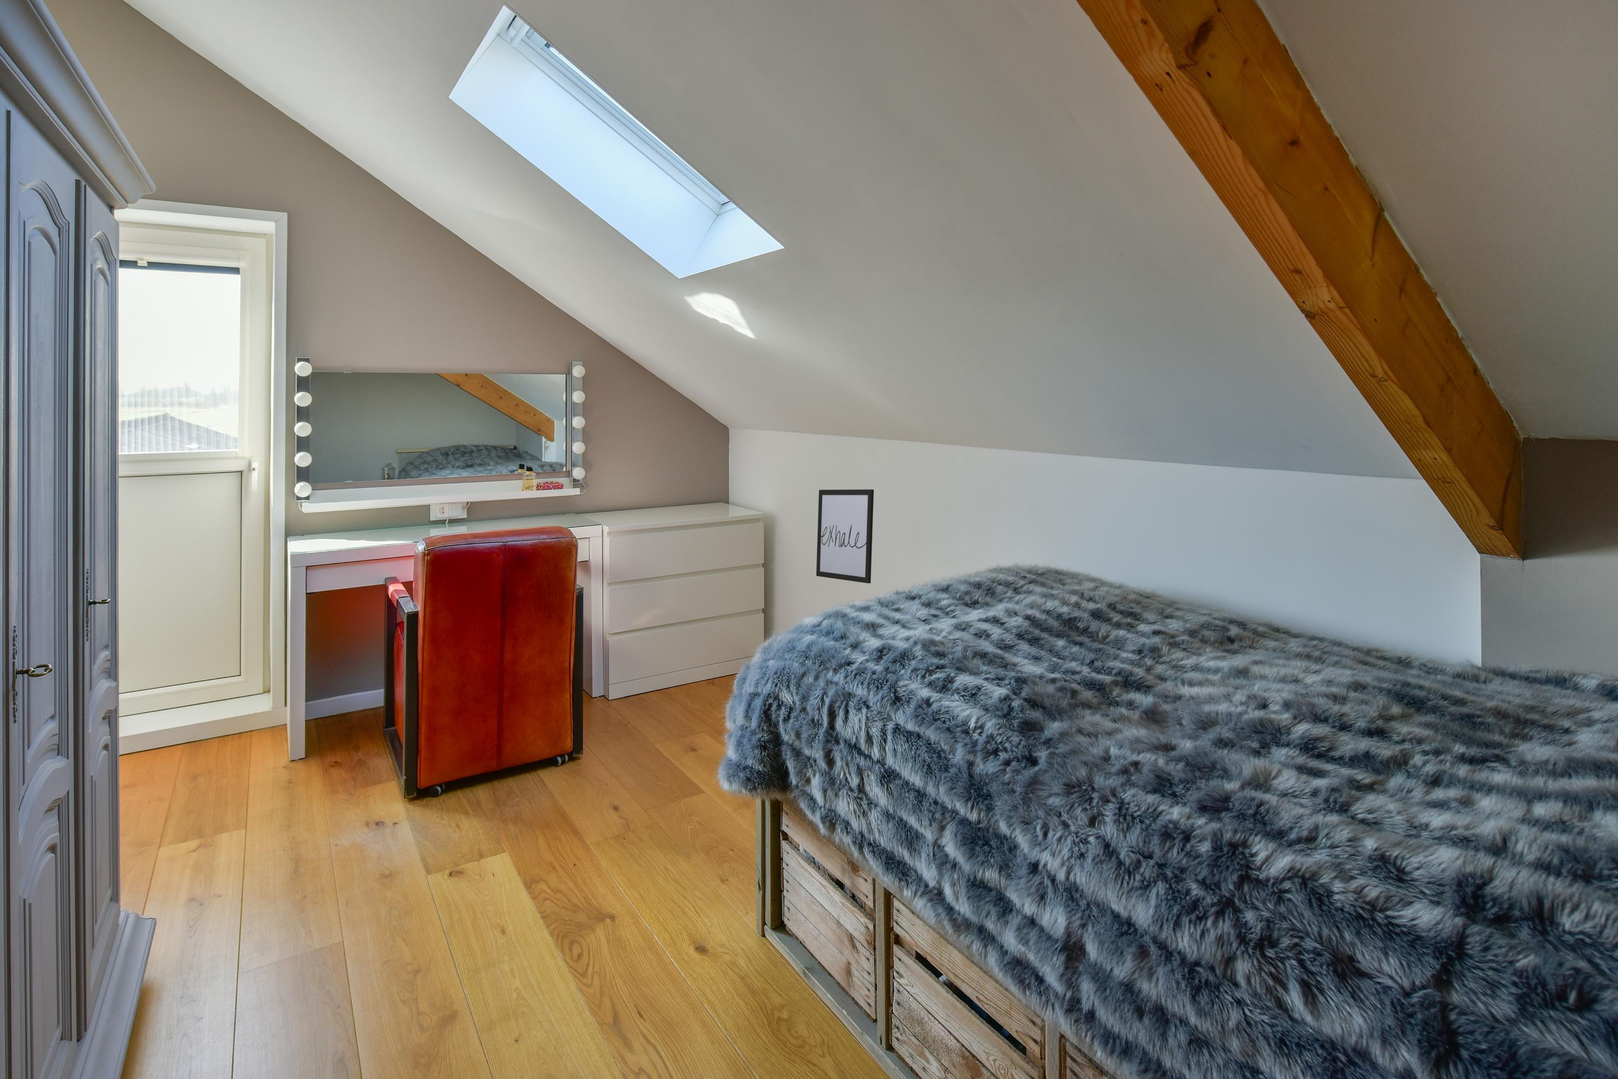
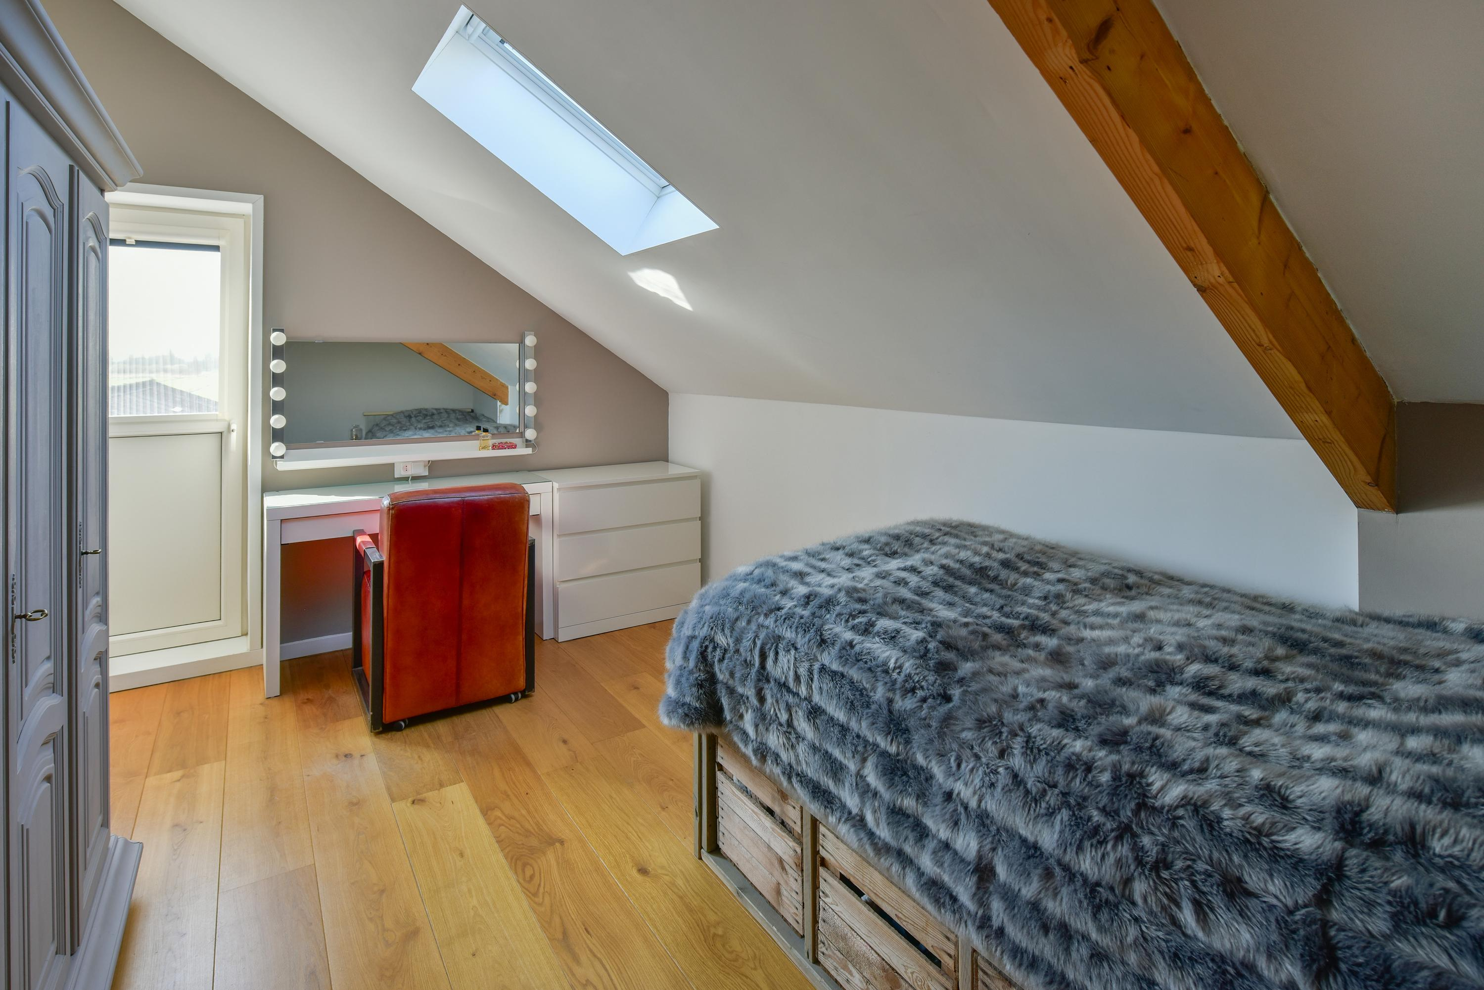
- wall art (843, 535)
